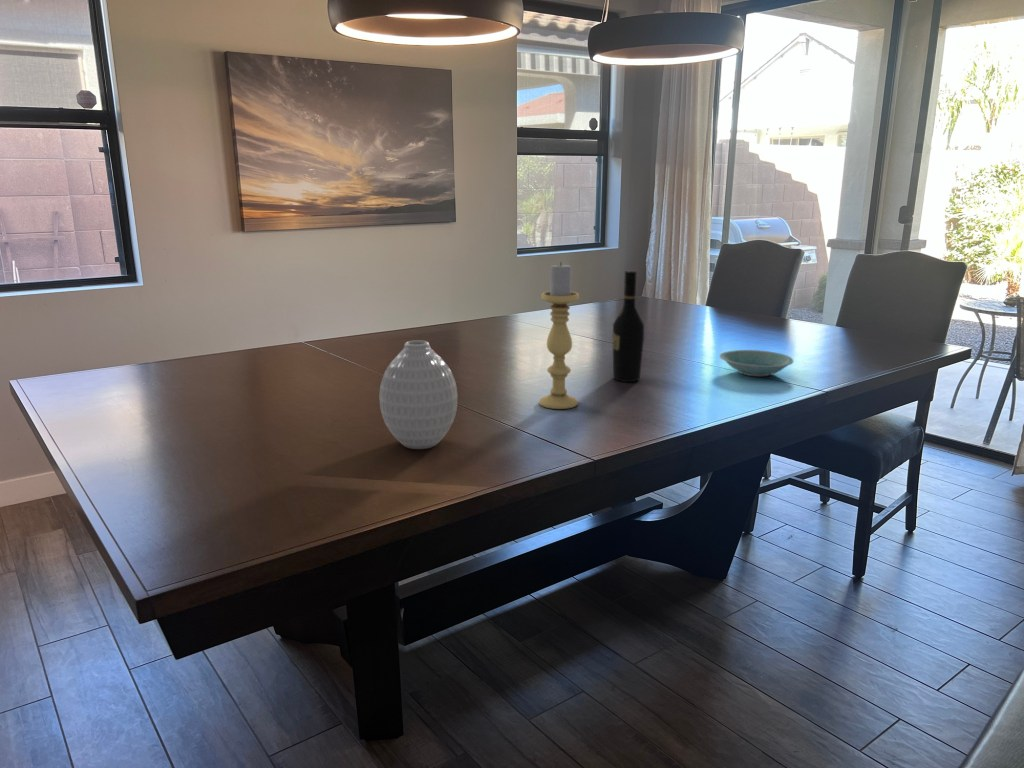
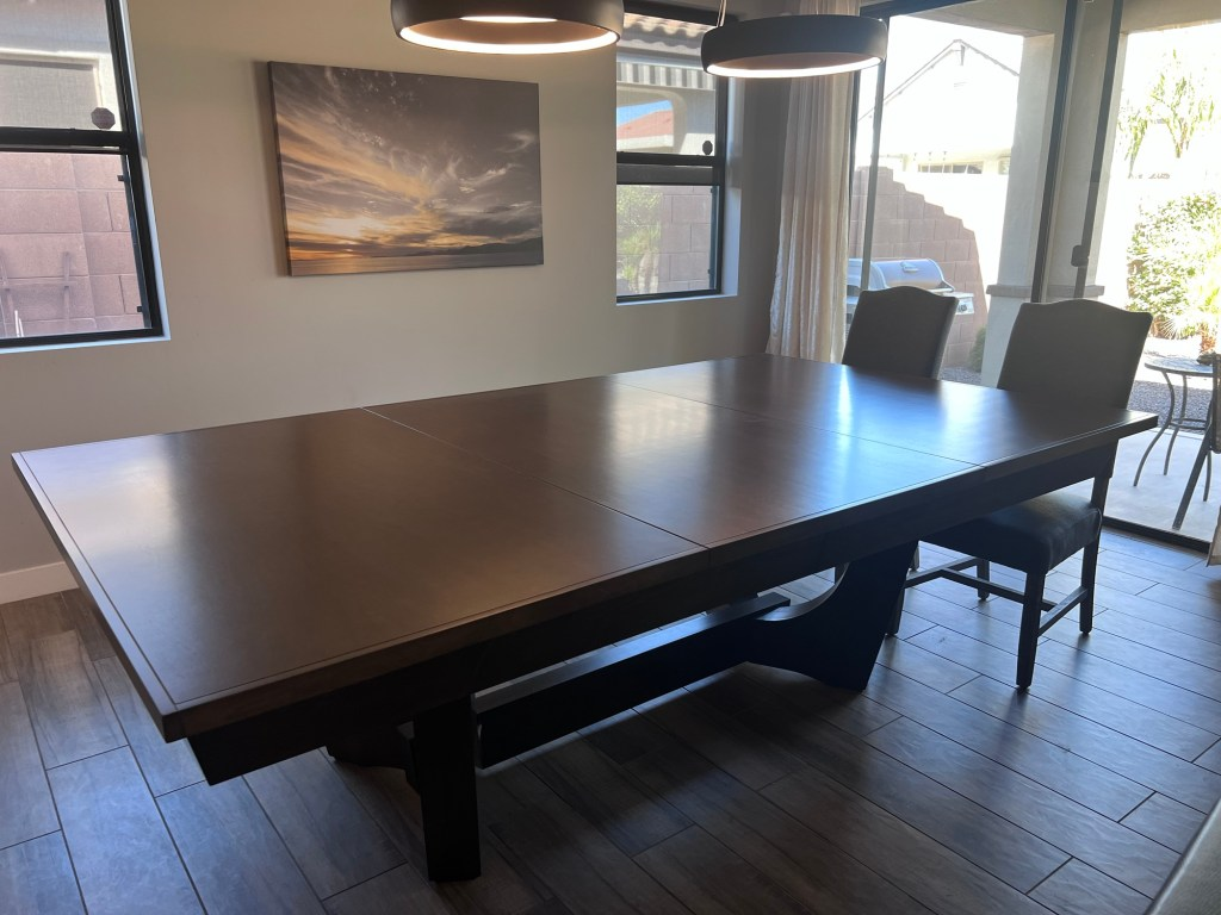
- candle holder (559, 334)
- wine bottle (628, 326)
- bowl (755, 365)
- vase (418, 394)
